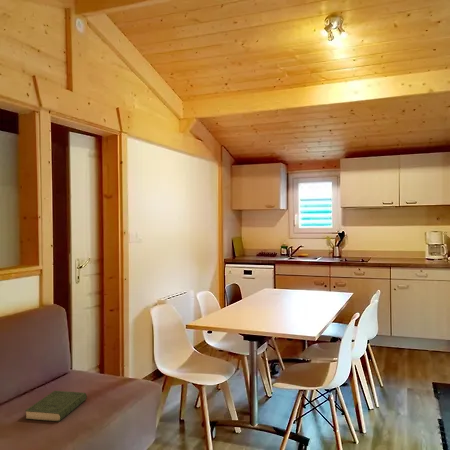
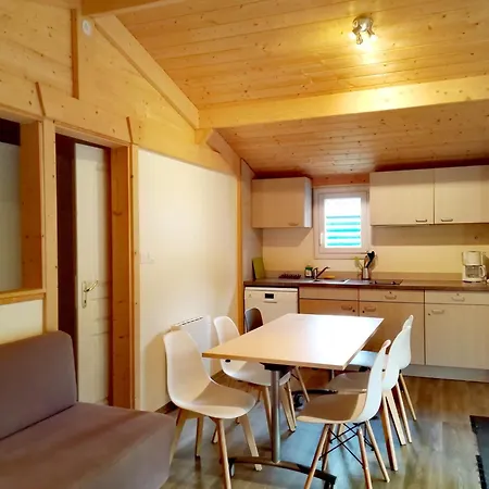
- book (57, 405)
